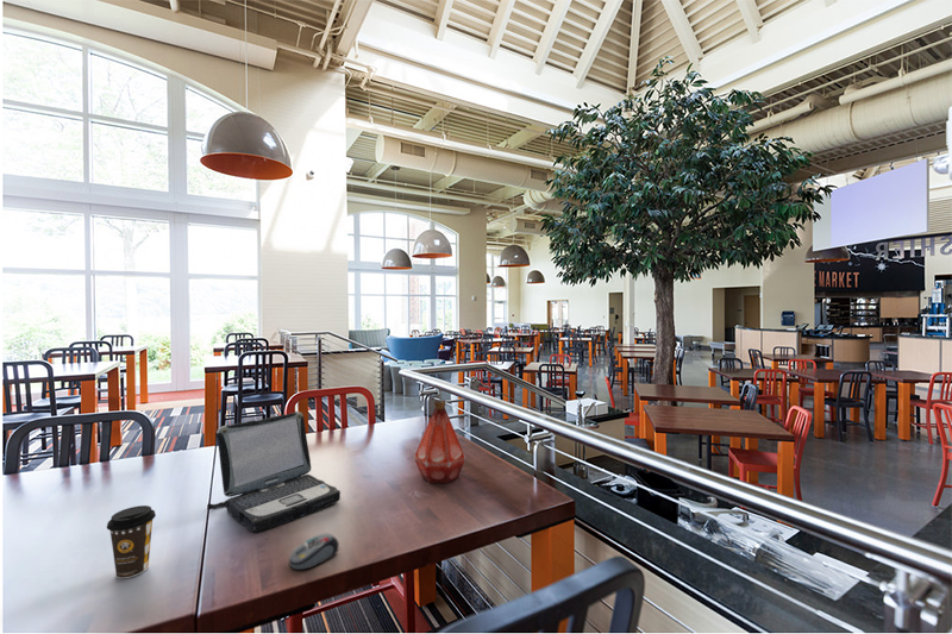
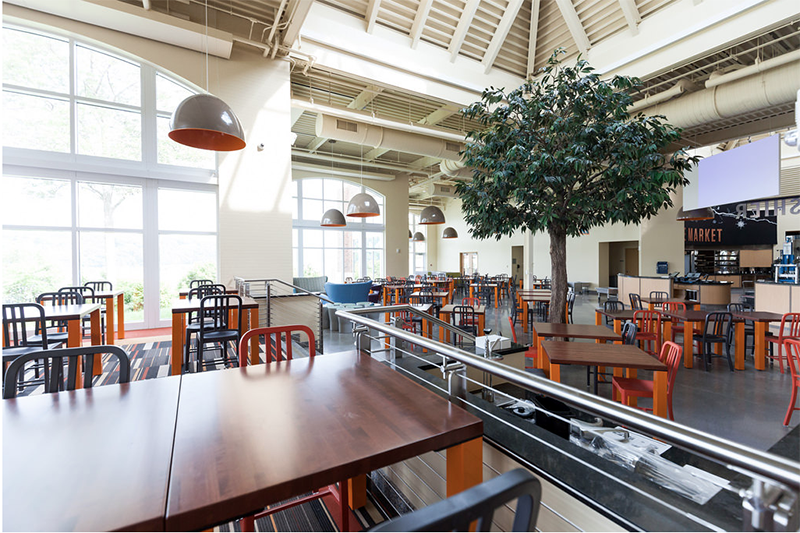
- computer mouse (314, 548)
- laptop (277, 464)
- bottle (439, 438)
- coffee cup (132, 541)
